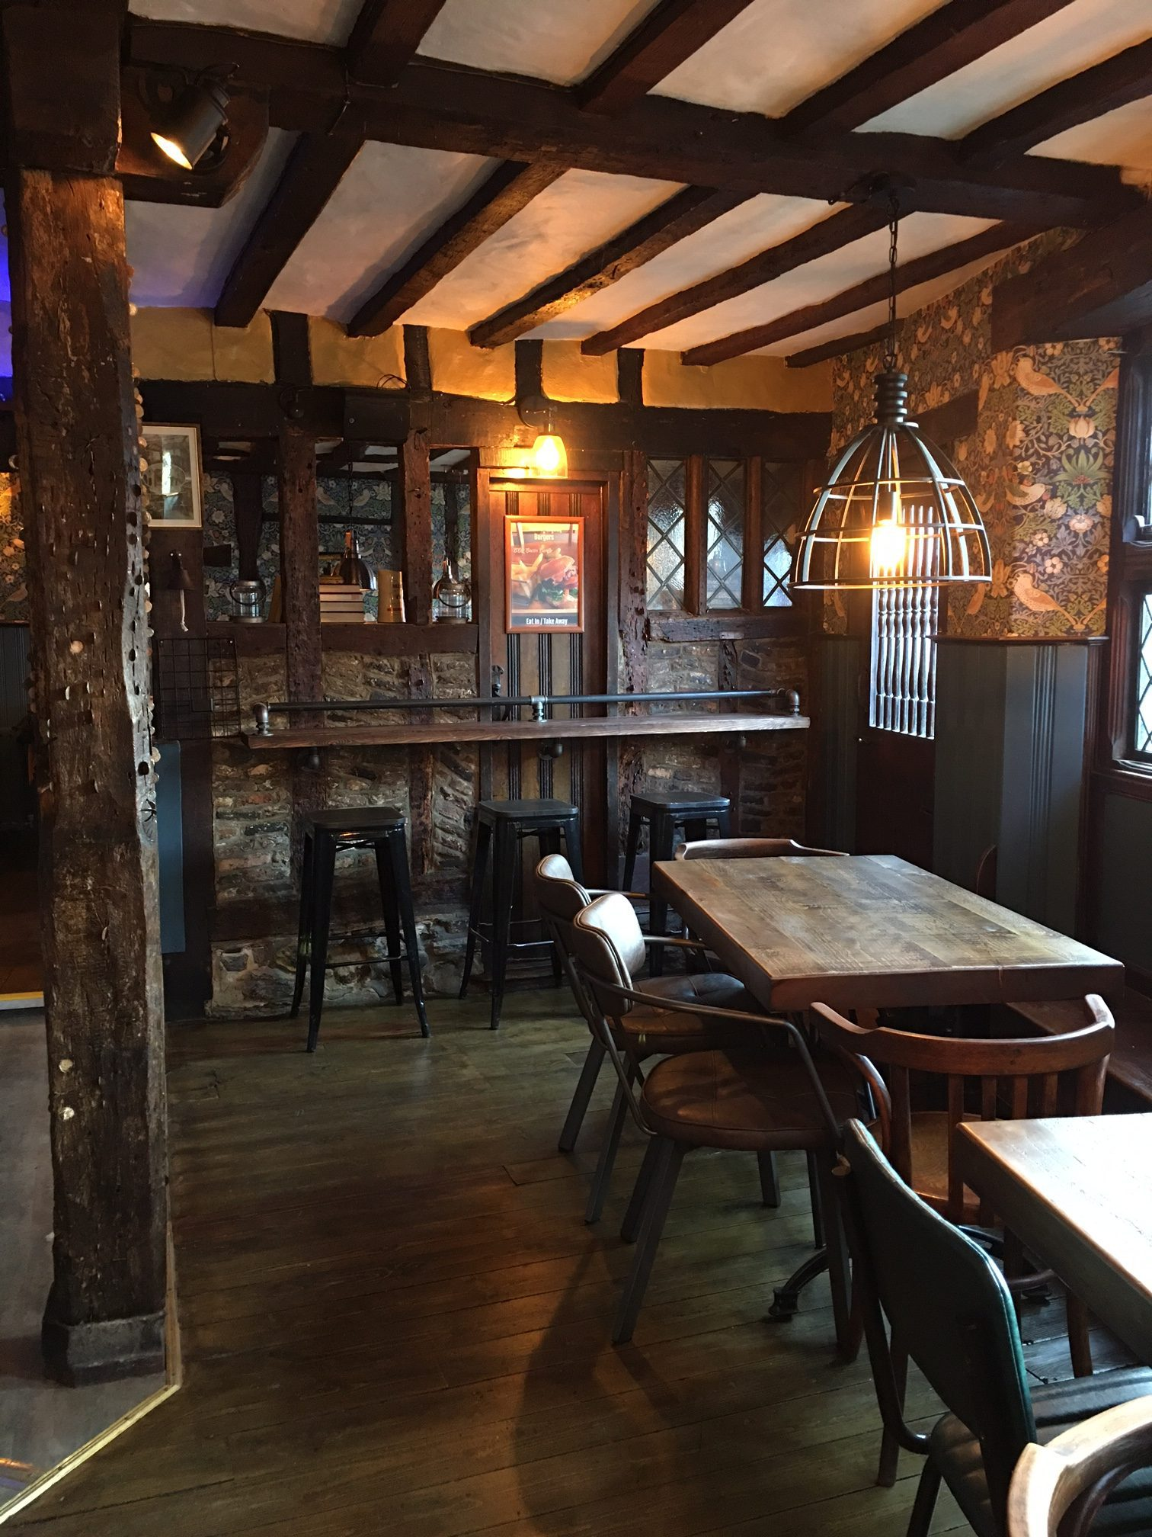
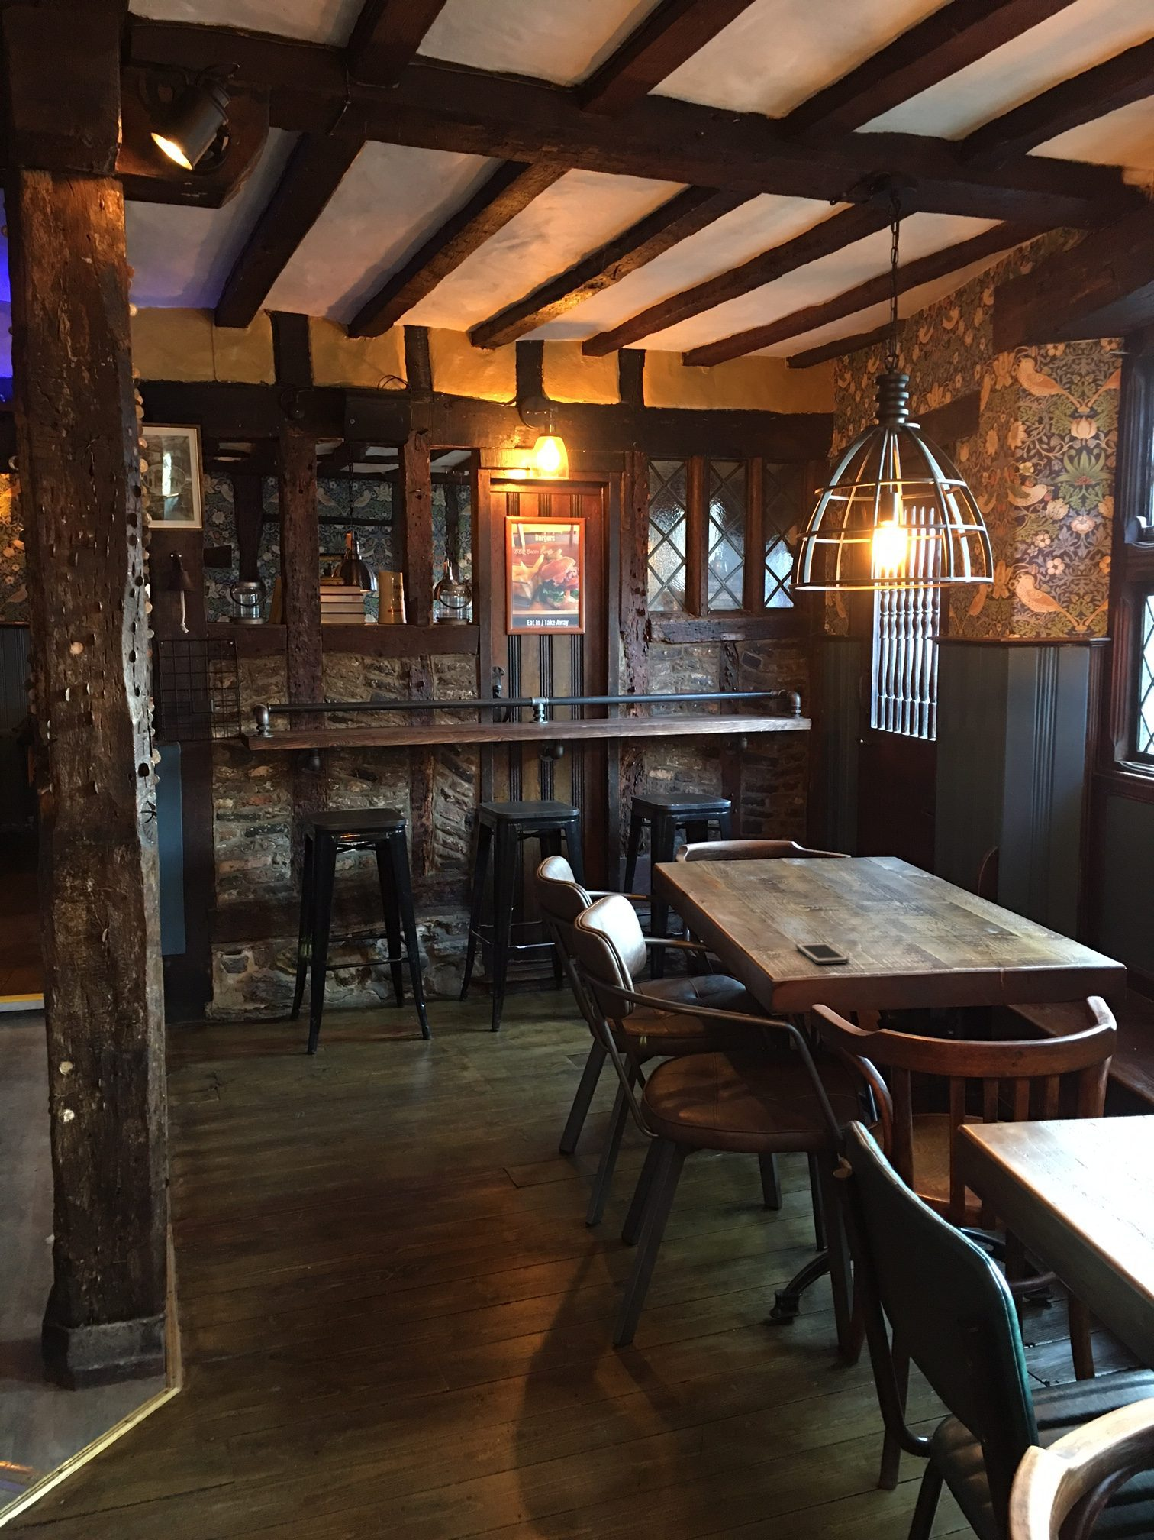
+ cell phone (821, 953)
